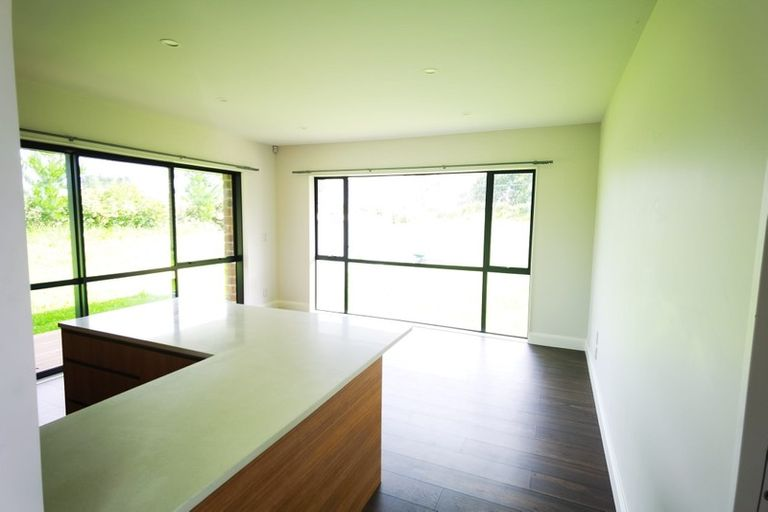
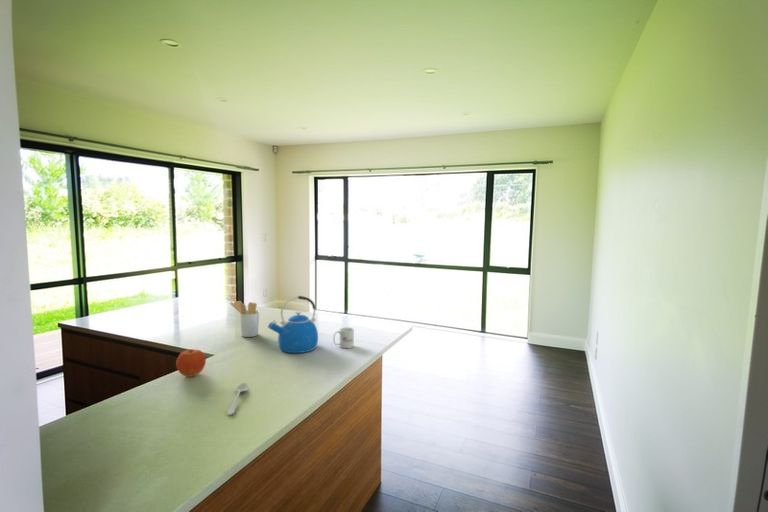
+ mug (343, 337)
+ kettle (293, 322)
+ utensil holder (245, 317)
+ fruit (191, 362)
+ spoon (237, 397)
